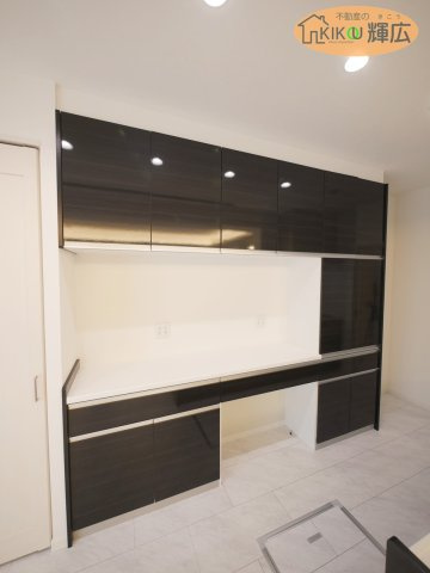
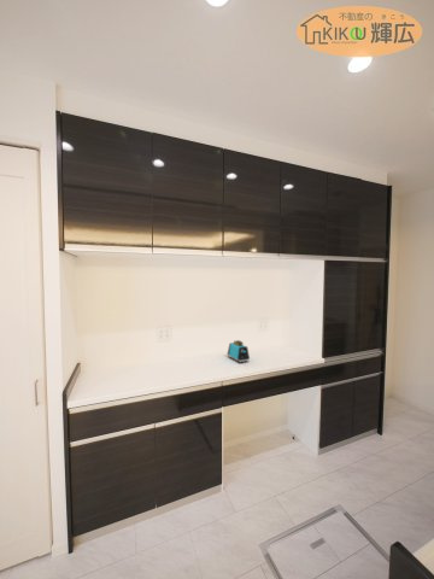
+ toaster (237, 350)
